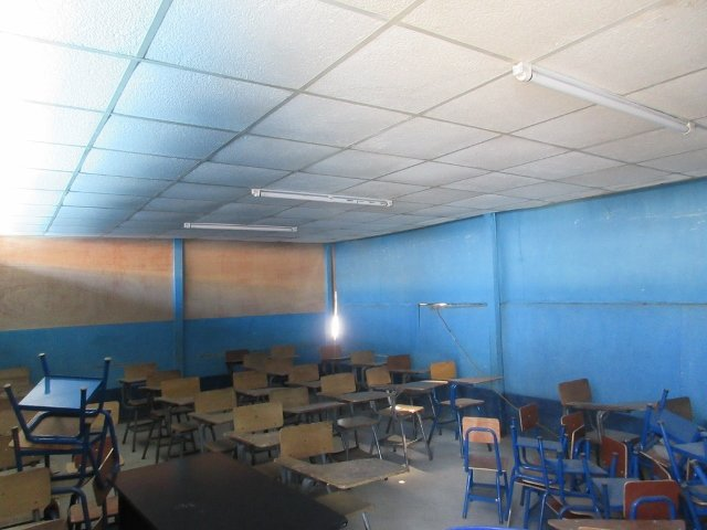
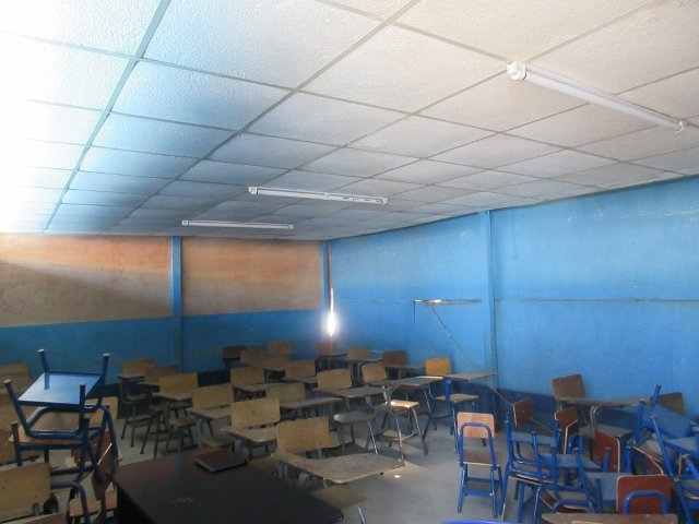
+ notebook (220, 460)
